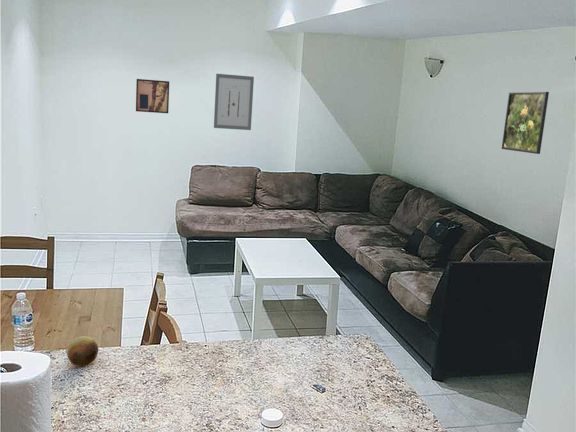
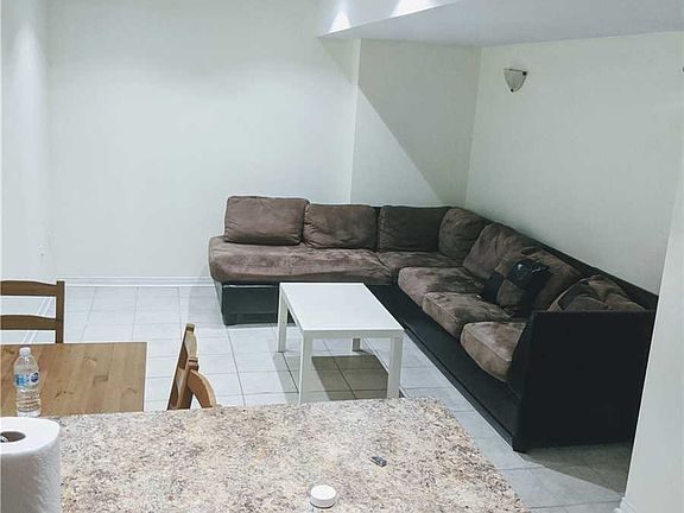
- wall art (152, 96)
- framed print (523, 122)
- fruit (82, 351)
- wall art (233, 102)
